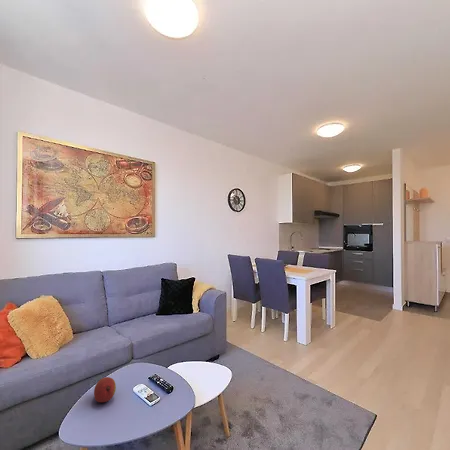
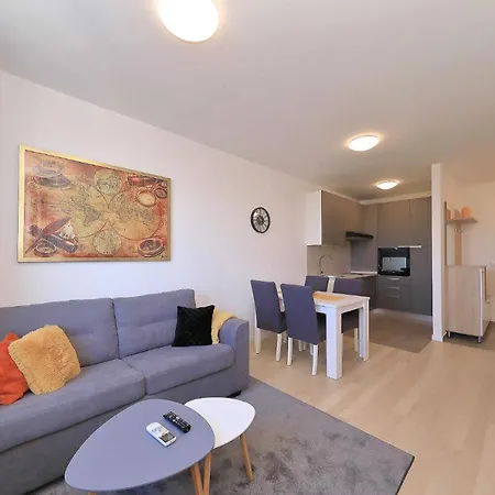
- fruit (104, 388)
